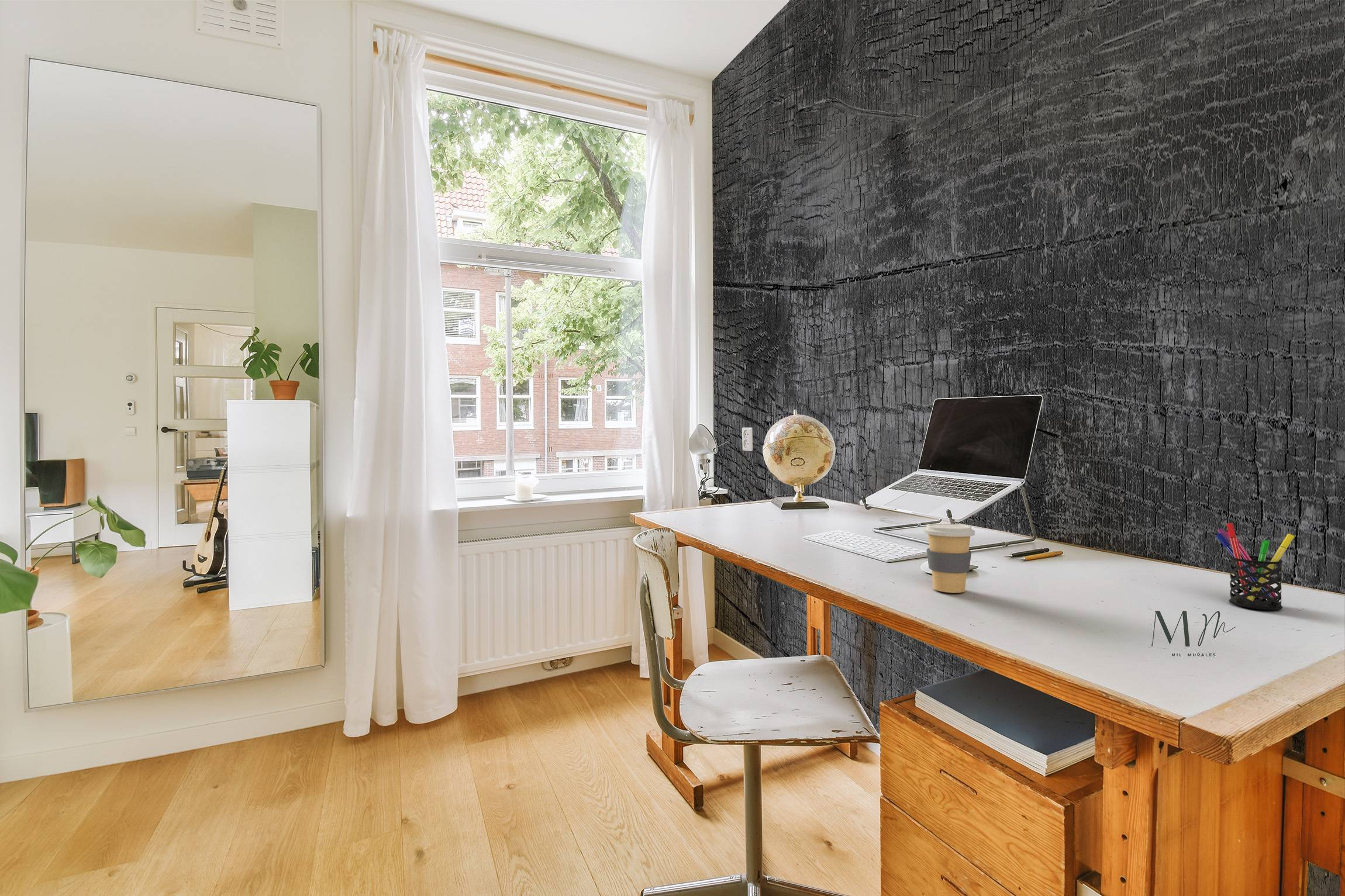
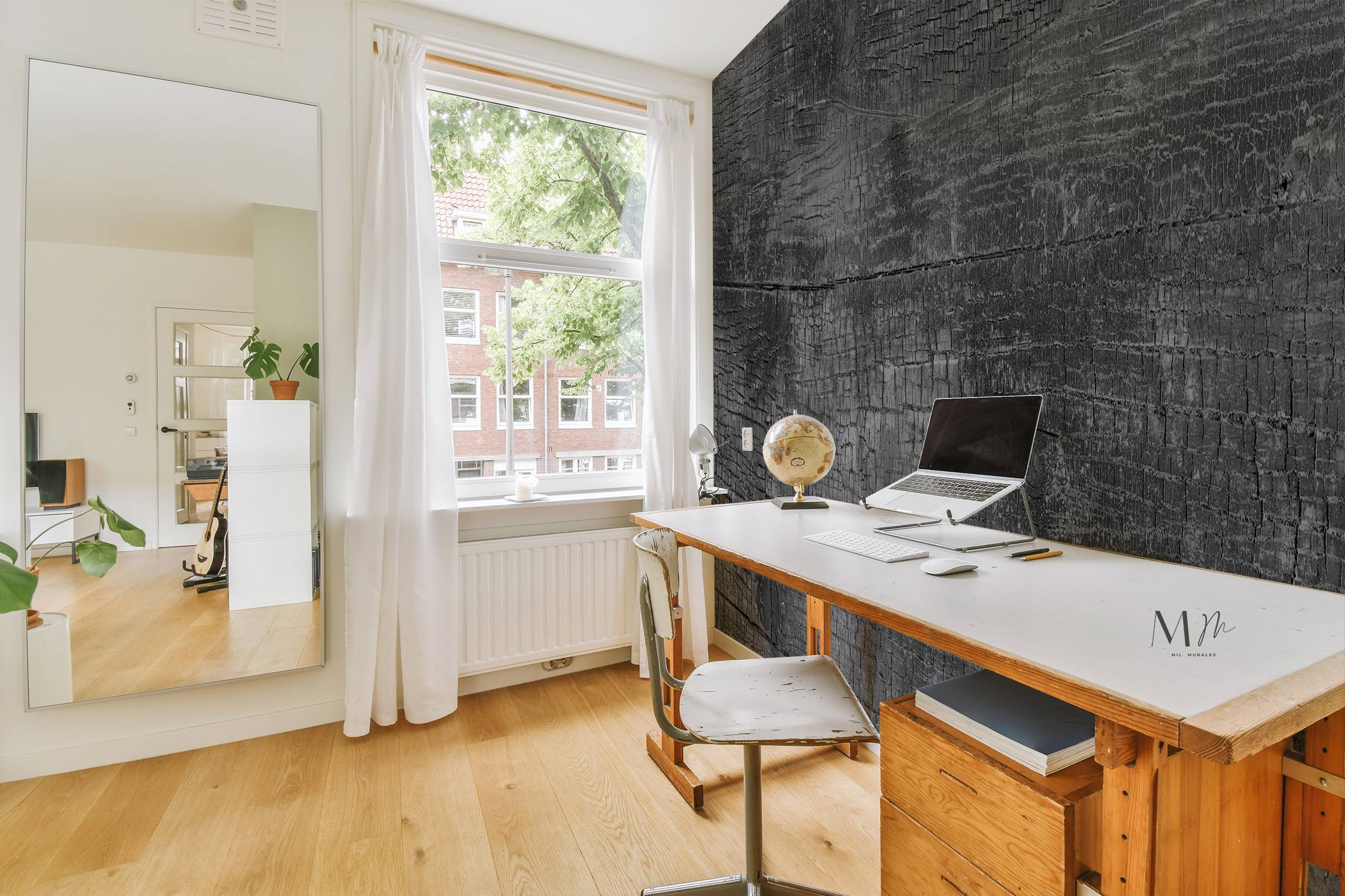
- coffee cup (949, 558)
- pen holder (1254, 565)
